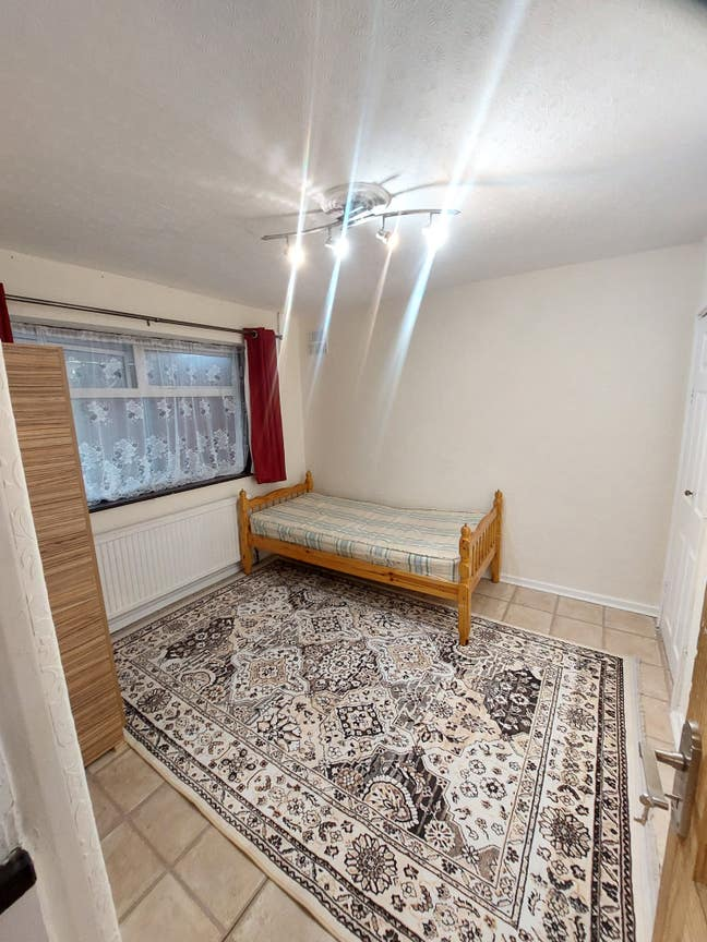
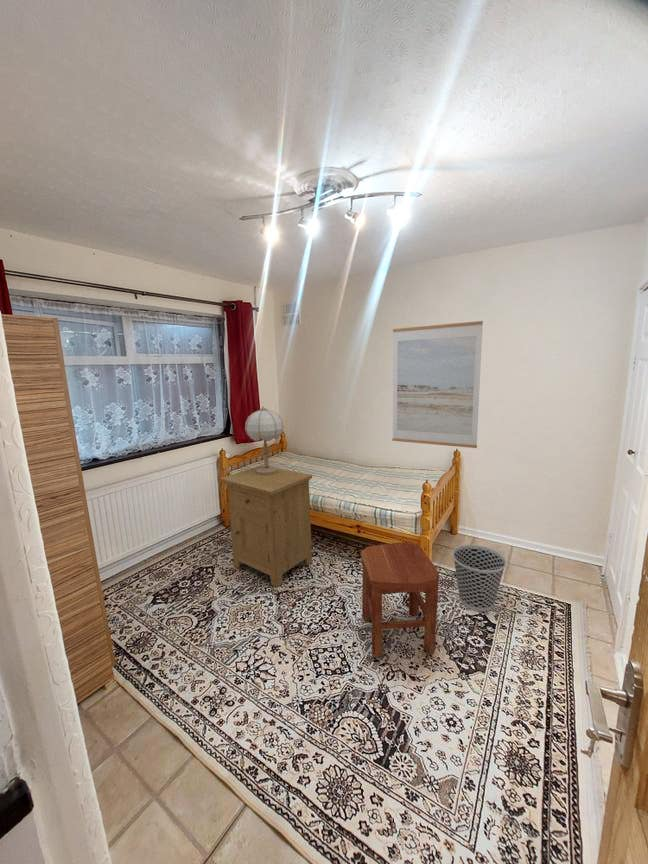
+ wall art (433, 386)
+ stool (396, 592)
+ nightstand (268, 522)
+ table lamp (264, 439)
+ wastebasket (477, 579)
